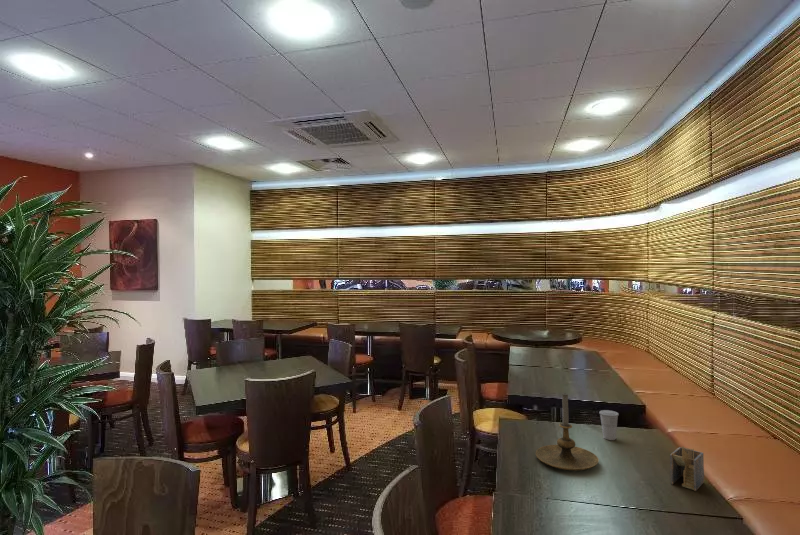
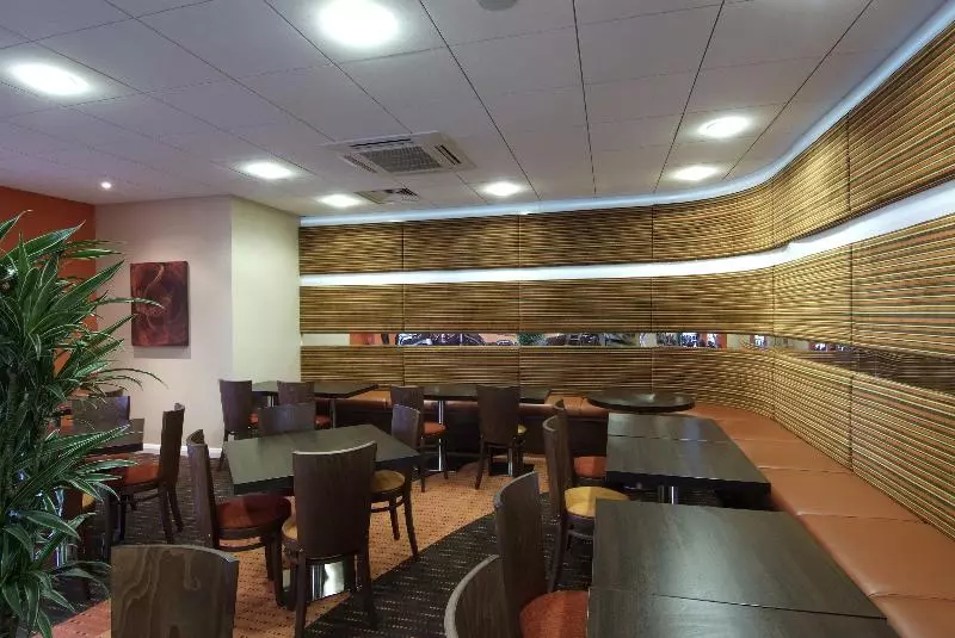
- cup (609, 425)
- napkin holder (687, 463)
- candle holder (565, 426)
